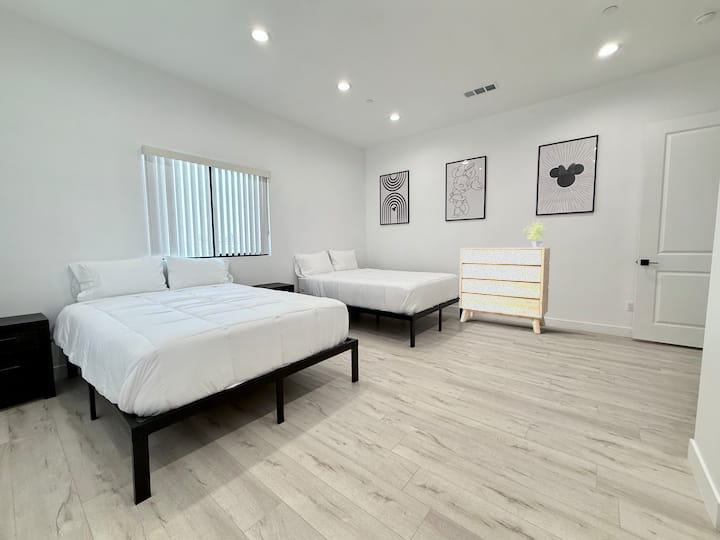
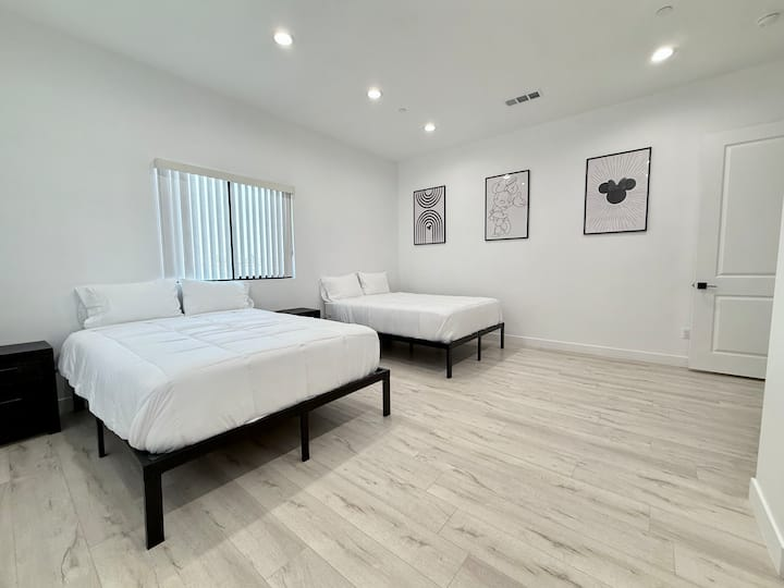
- potted plant (535, 233)
- dresser (502, 286)
